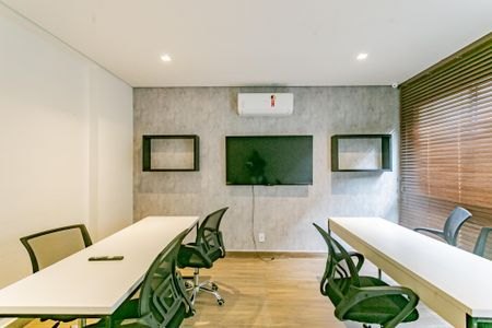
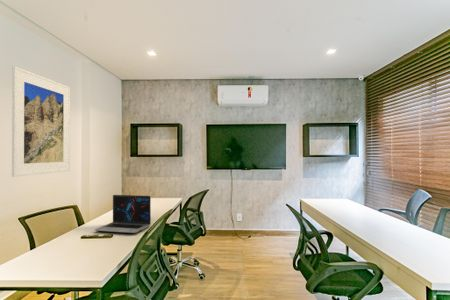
+ laptop (123, 213)
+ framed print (45, 125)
